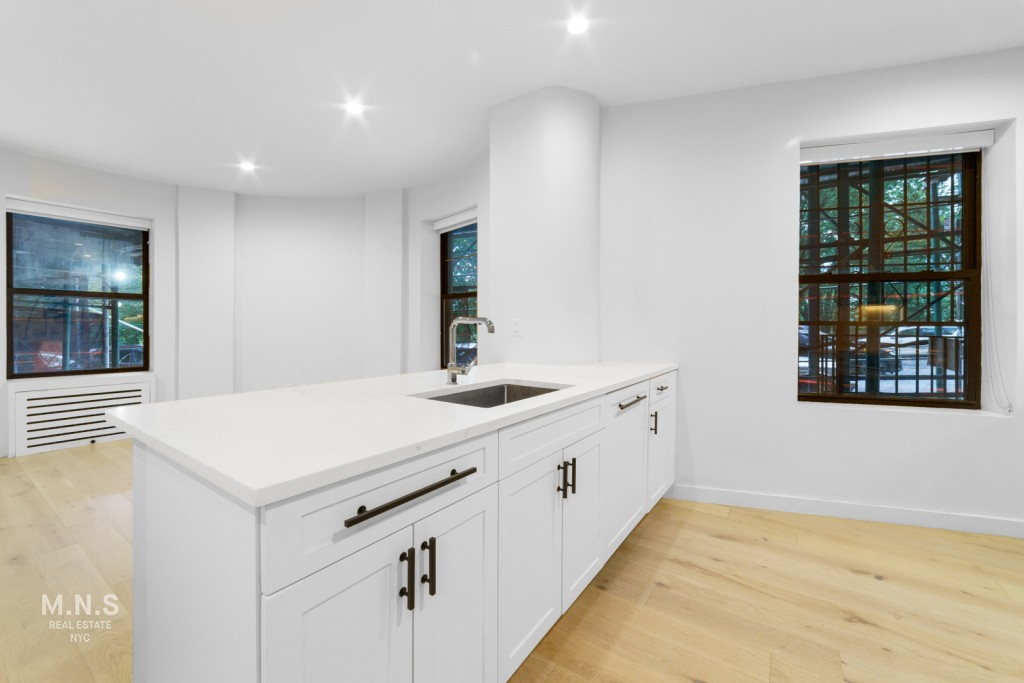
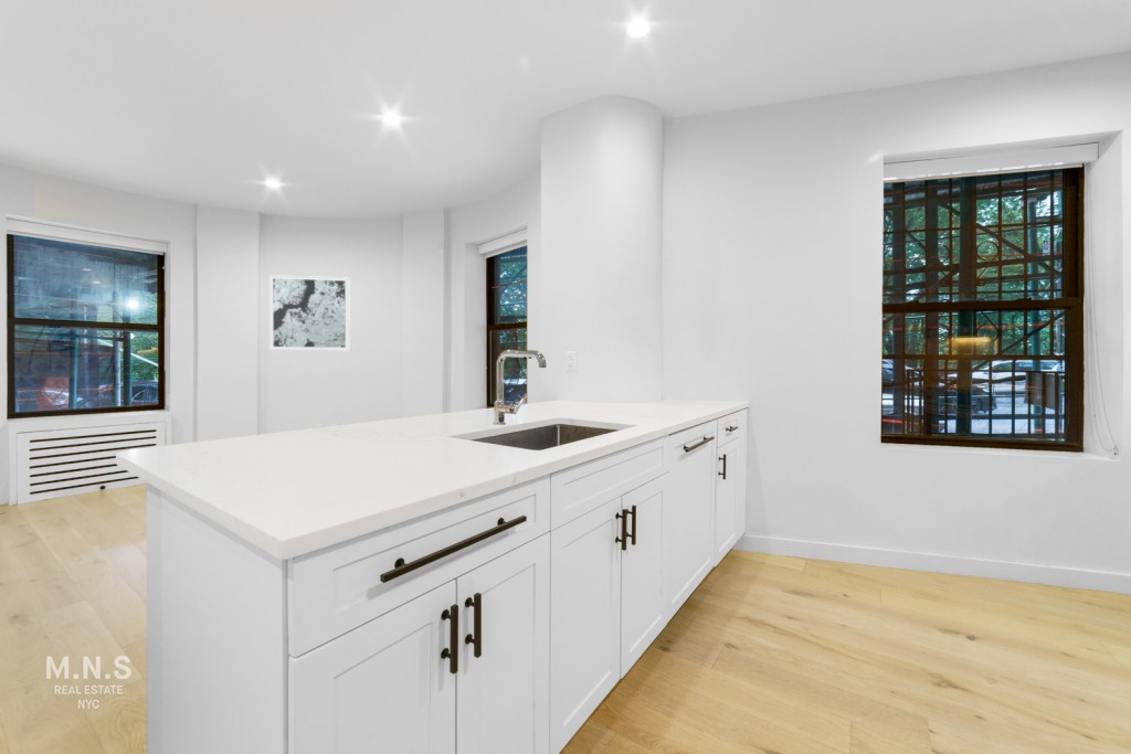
+ wall art (310, 312)
